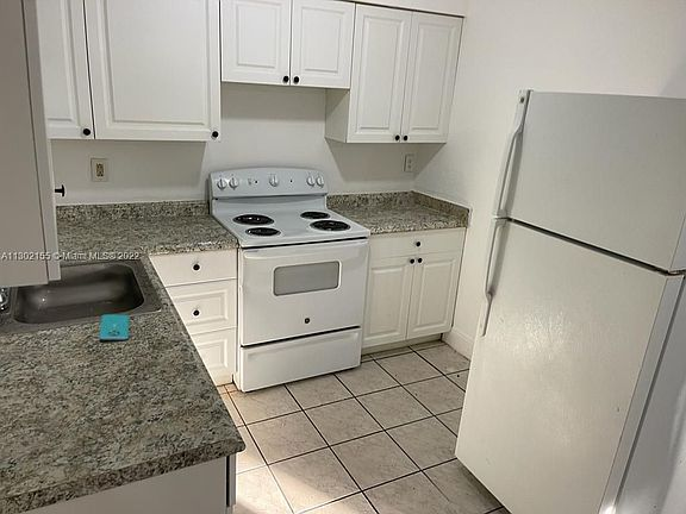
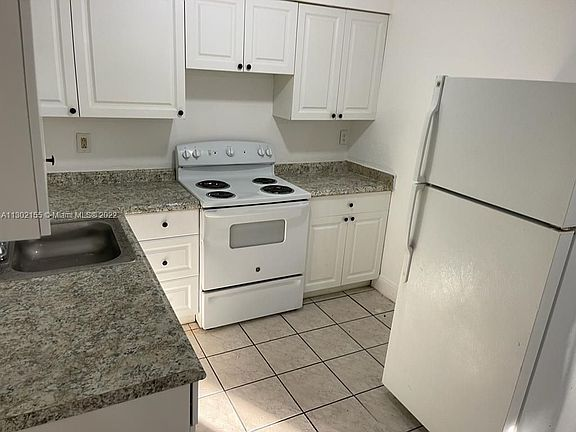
- smartphone (114, 326)
